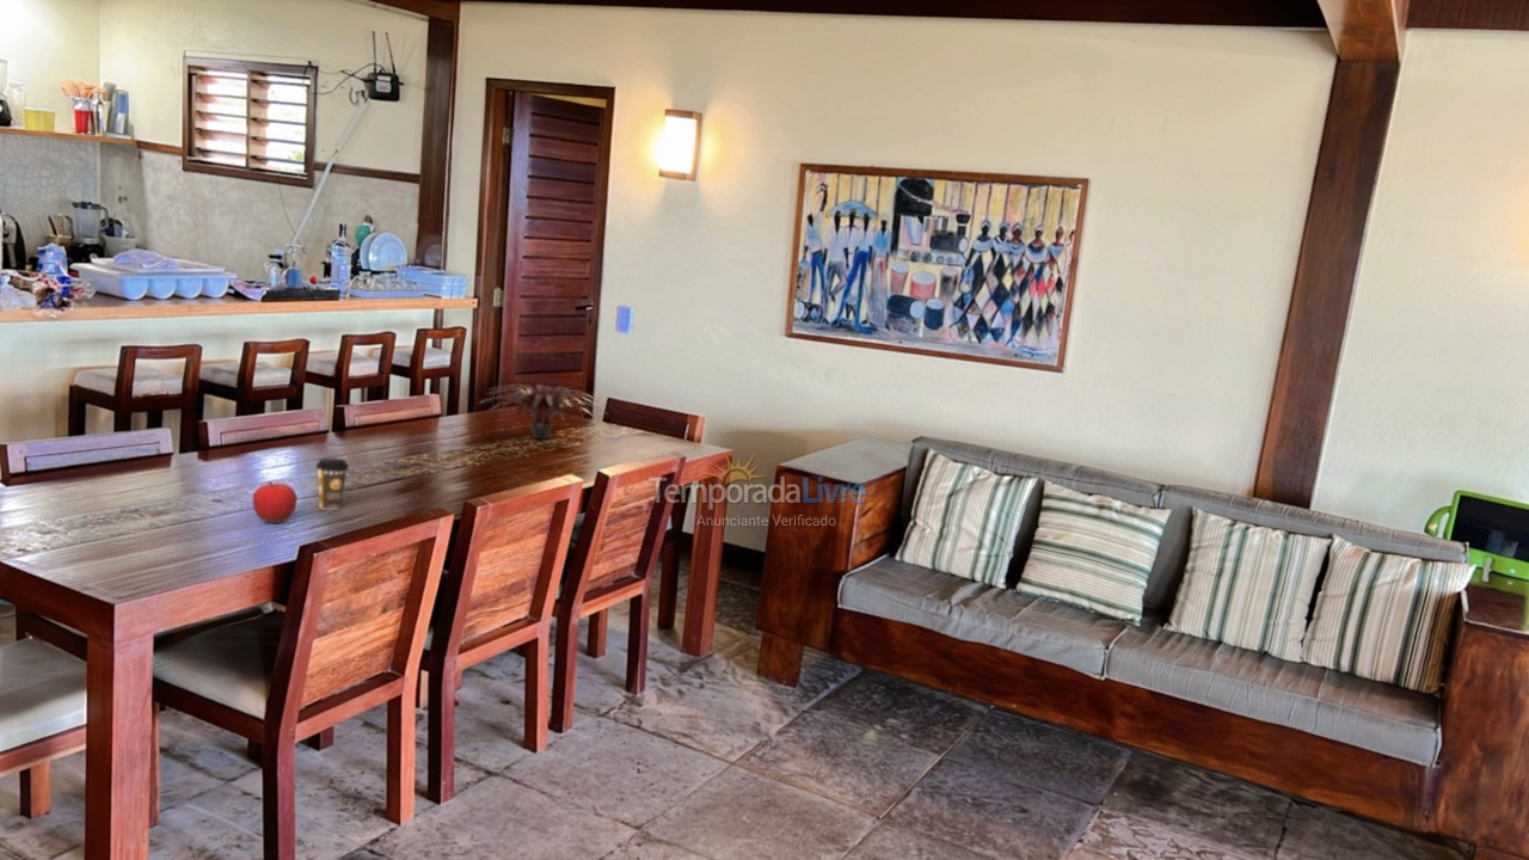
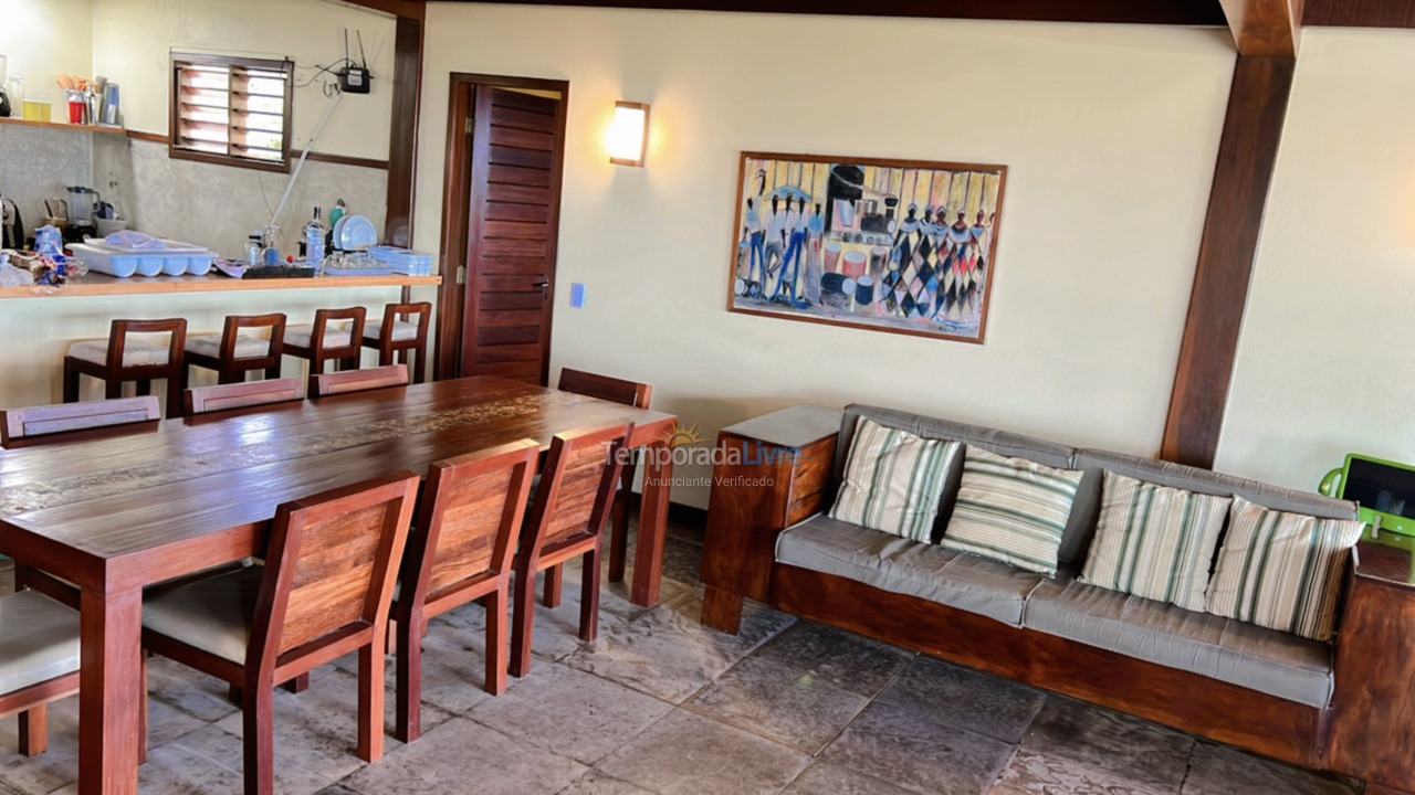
- fruit (275, 500)
- plant (542, 413)
- coffee cup (331, 484)
